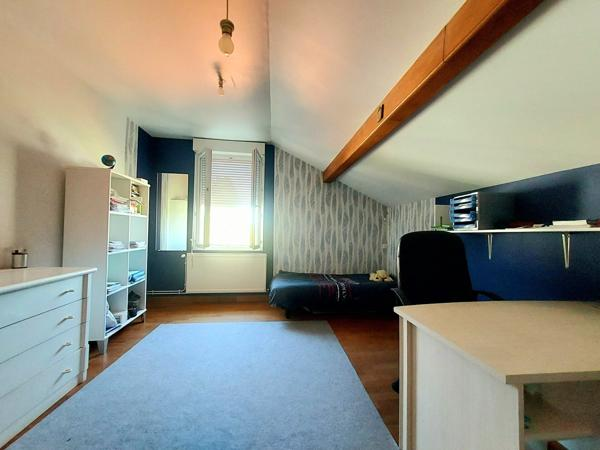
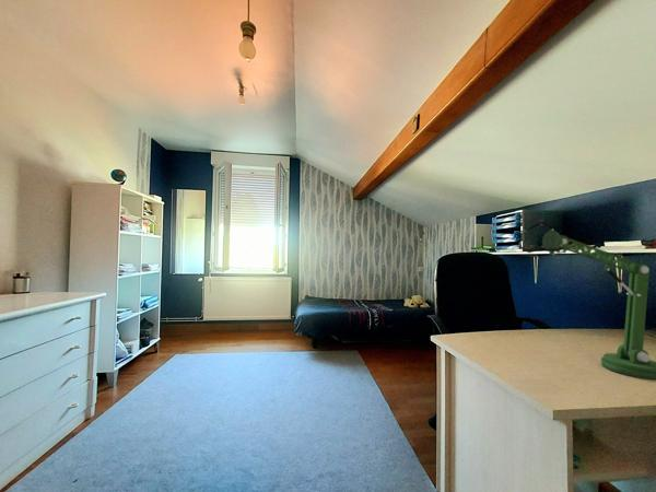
+ desk lamp (605, 270)
